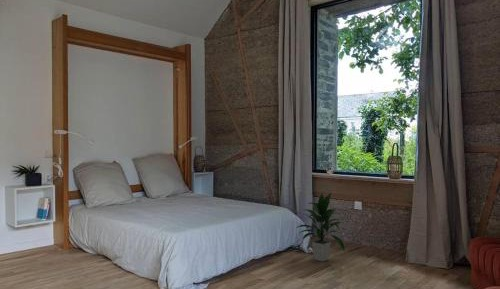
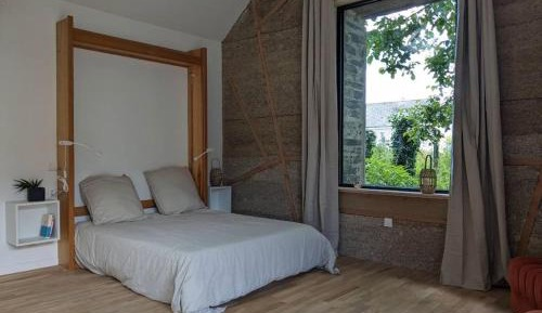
- indoor plant (322, 226)
